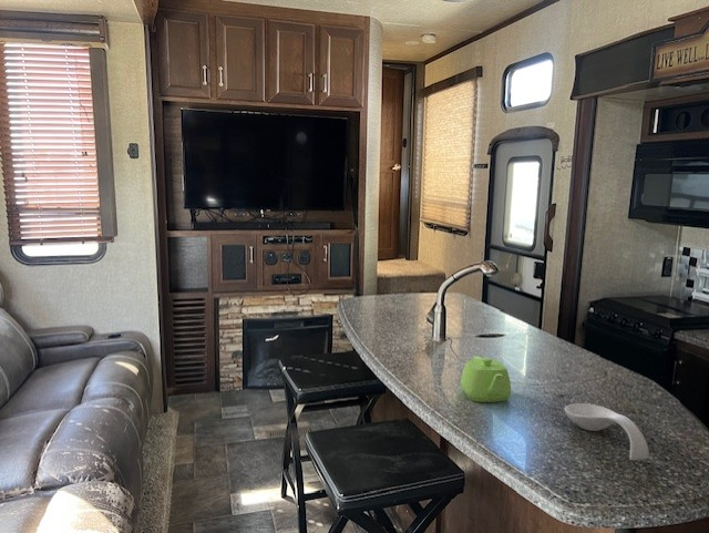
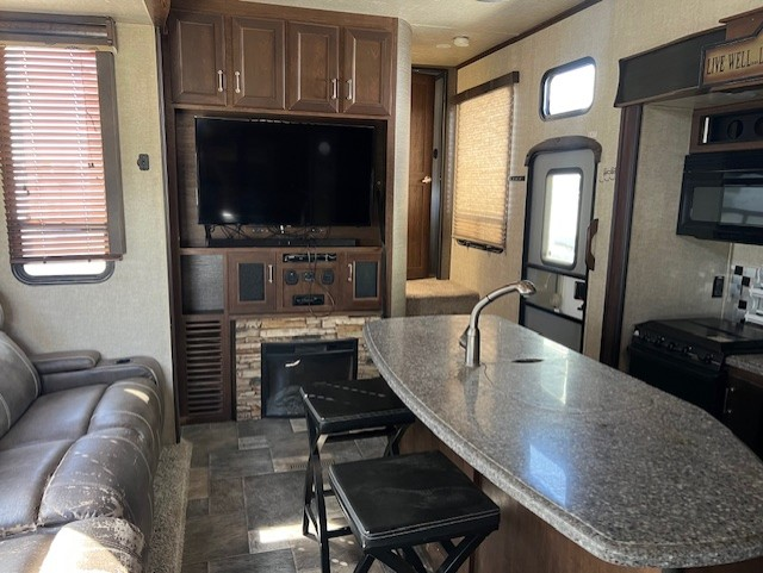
- spoon rest (605, 422)
- teapot (486, 377)
